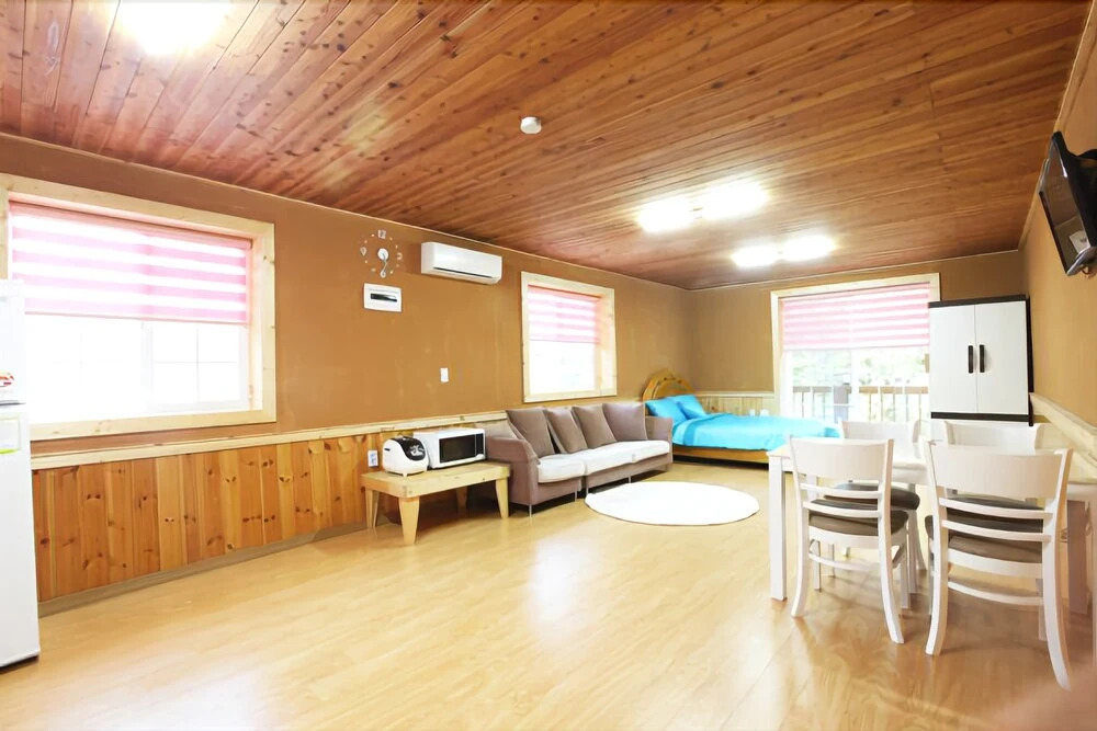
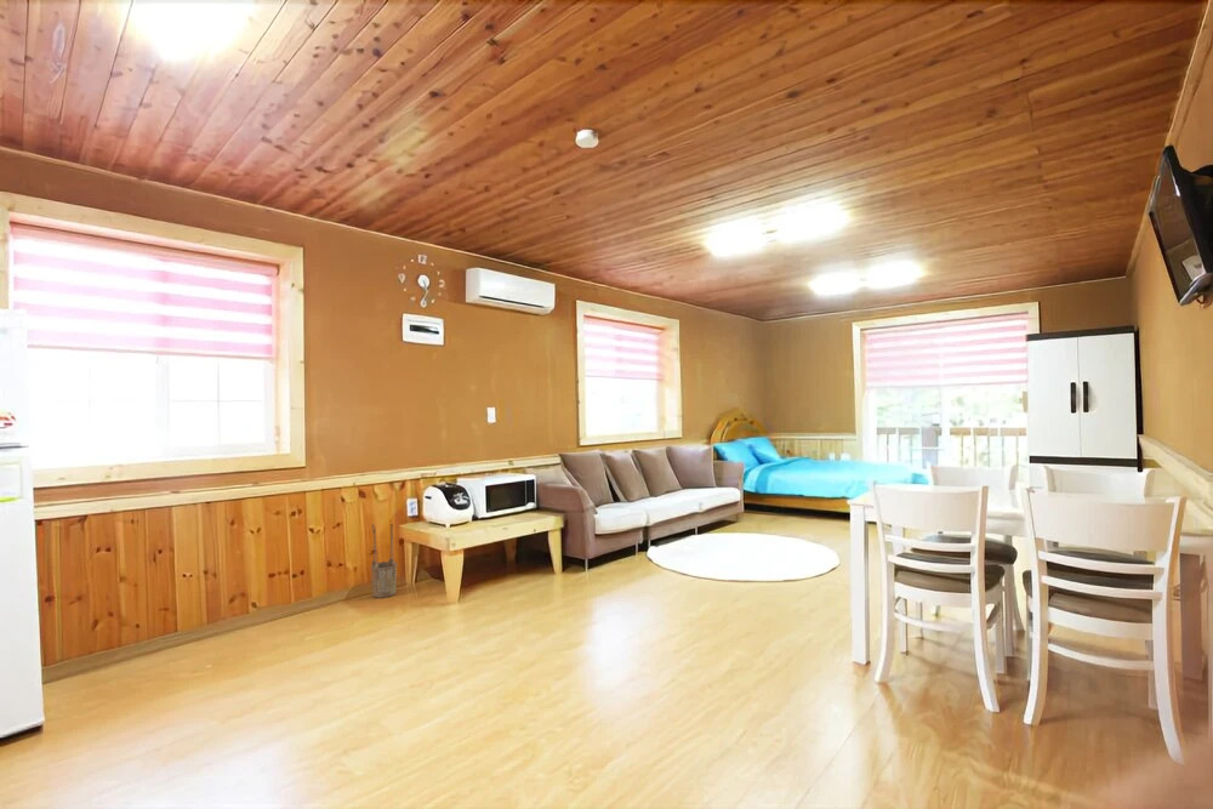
+ bucket (383, 562)
